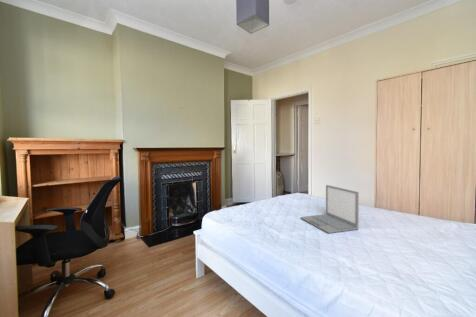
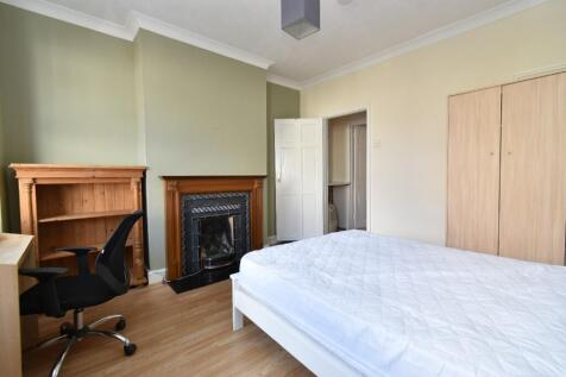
- laptop (327, 206)
